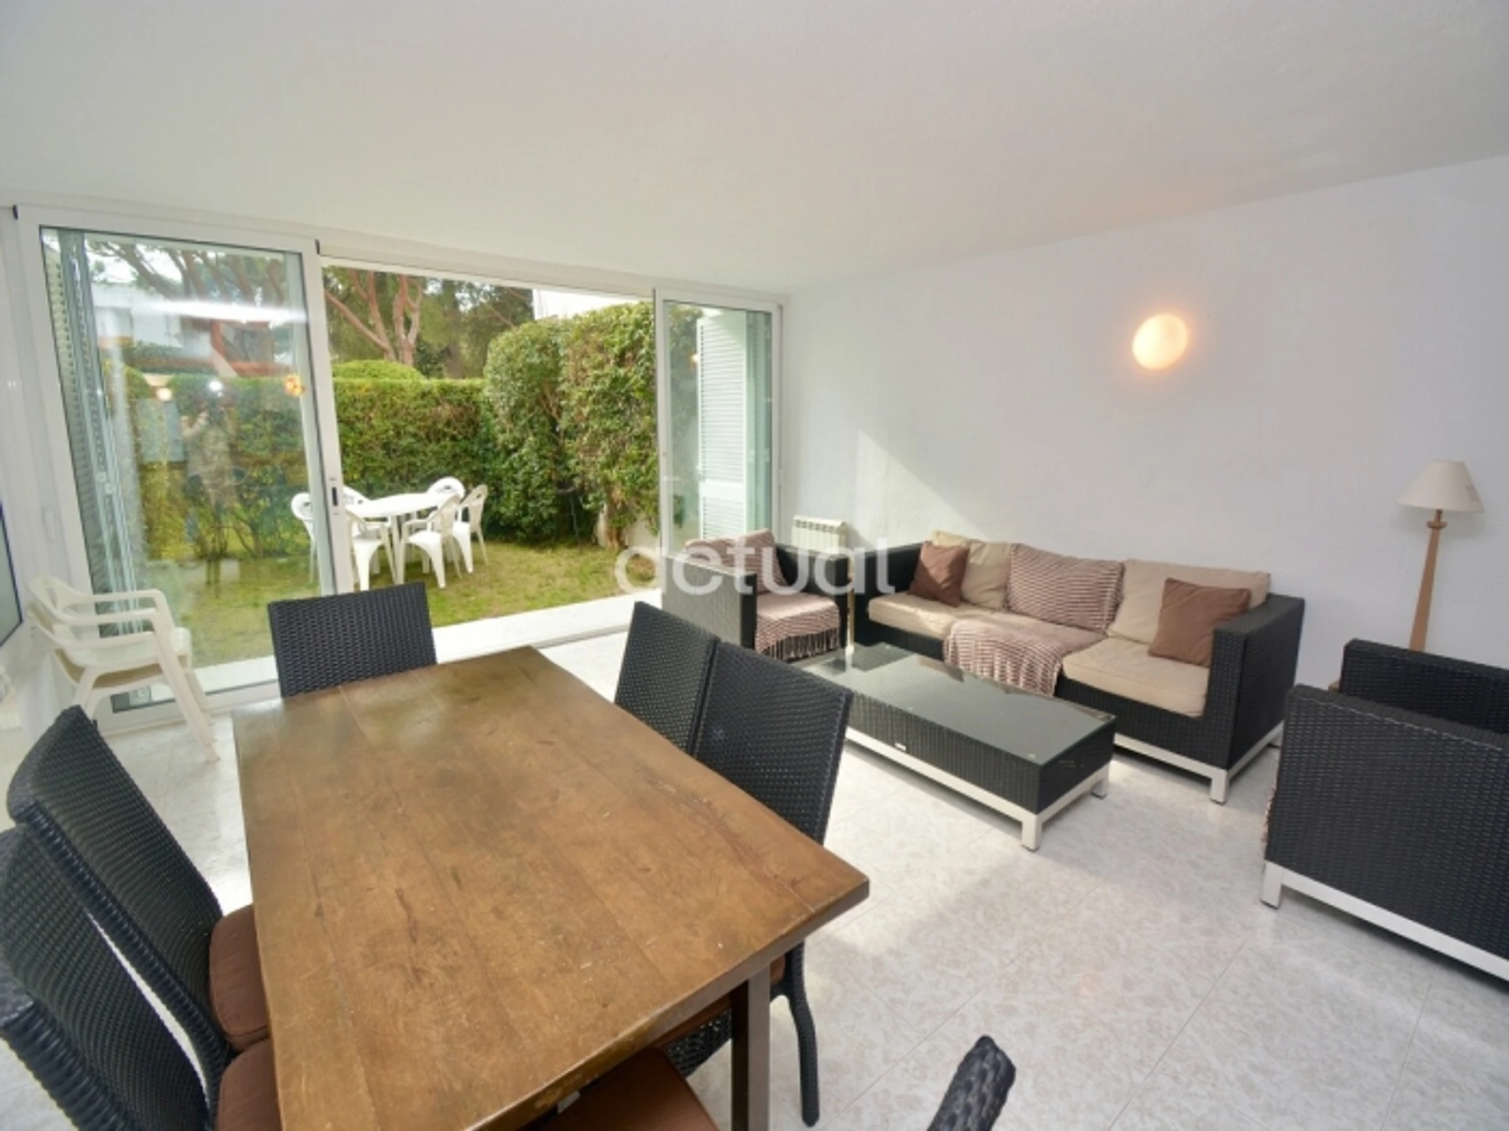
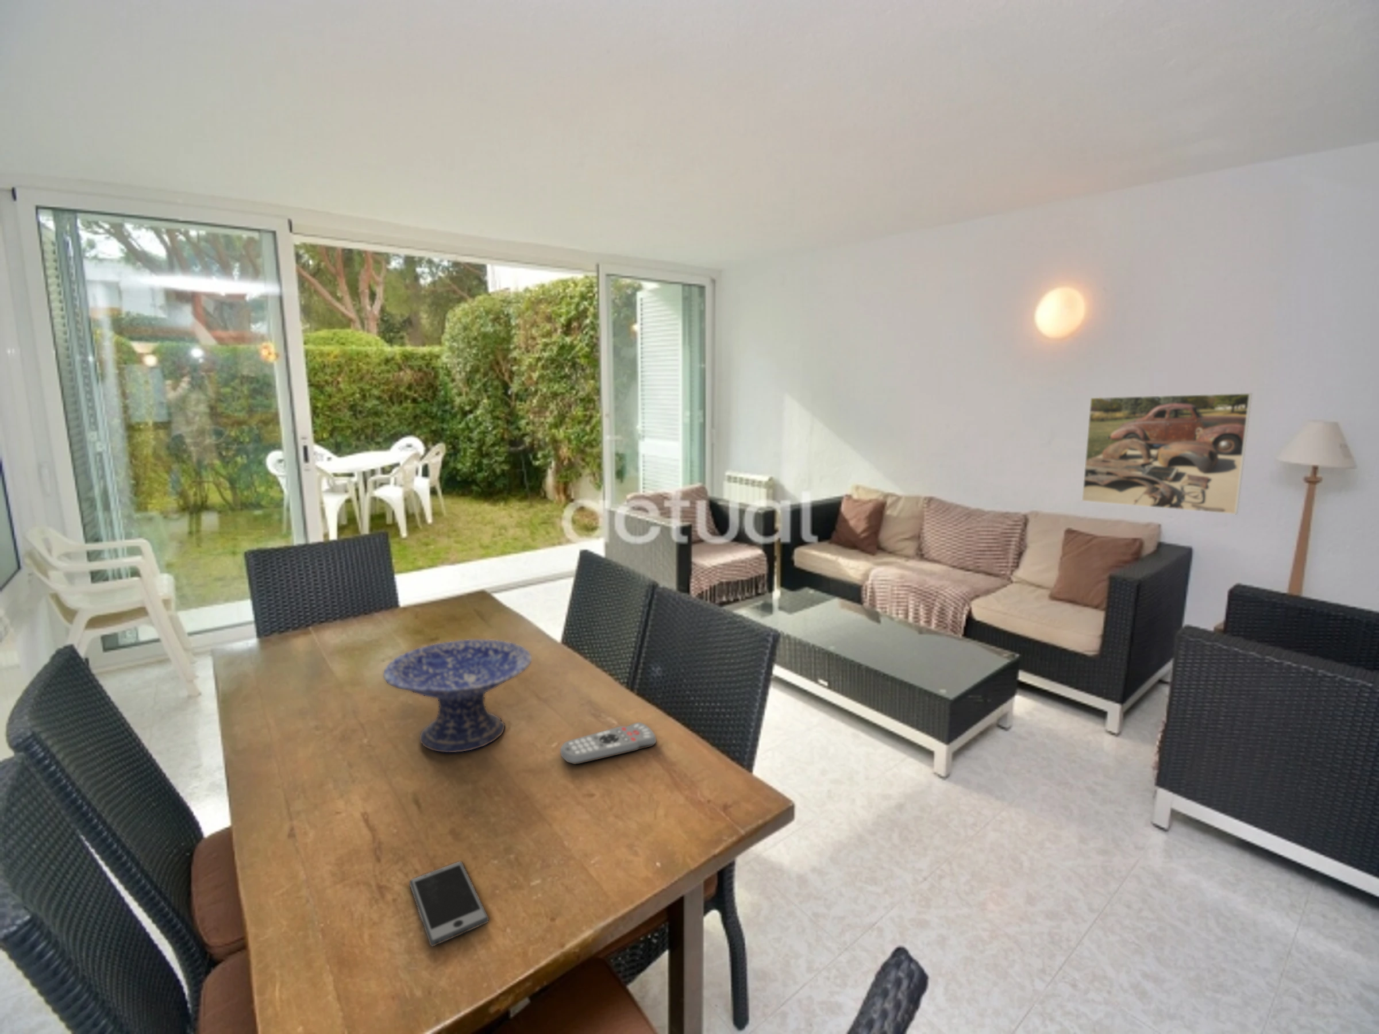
+ smartphone (447, 900)
+ decorative bowl (461, 697)
+ remote control (608, 743)
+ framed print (1159, 452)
